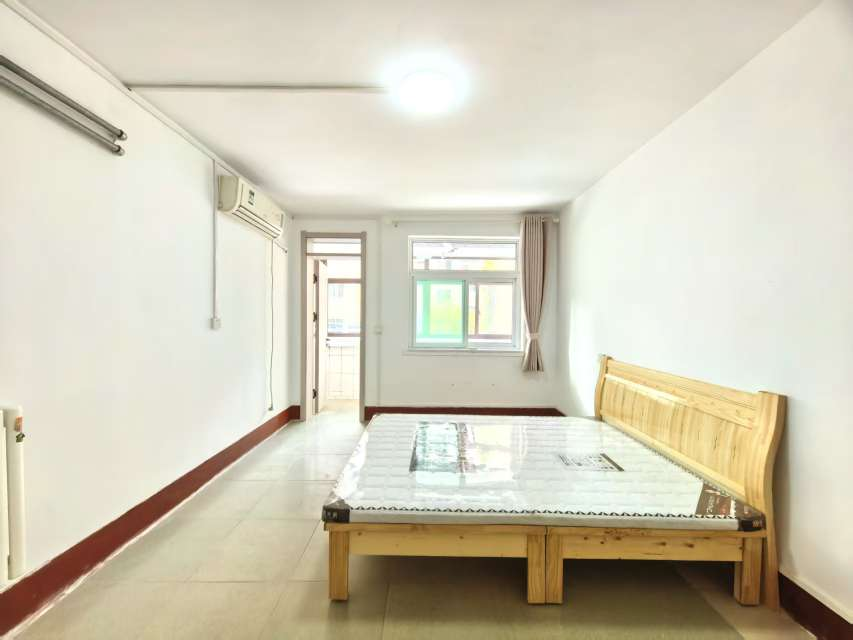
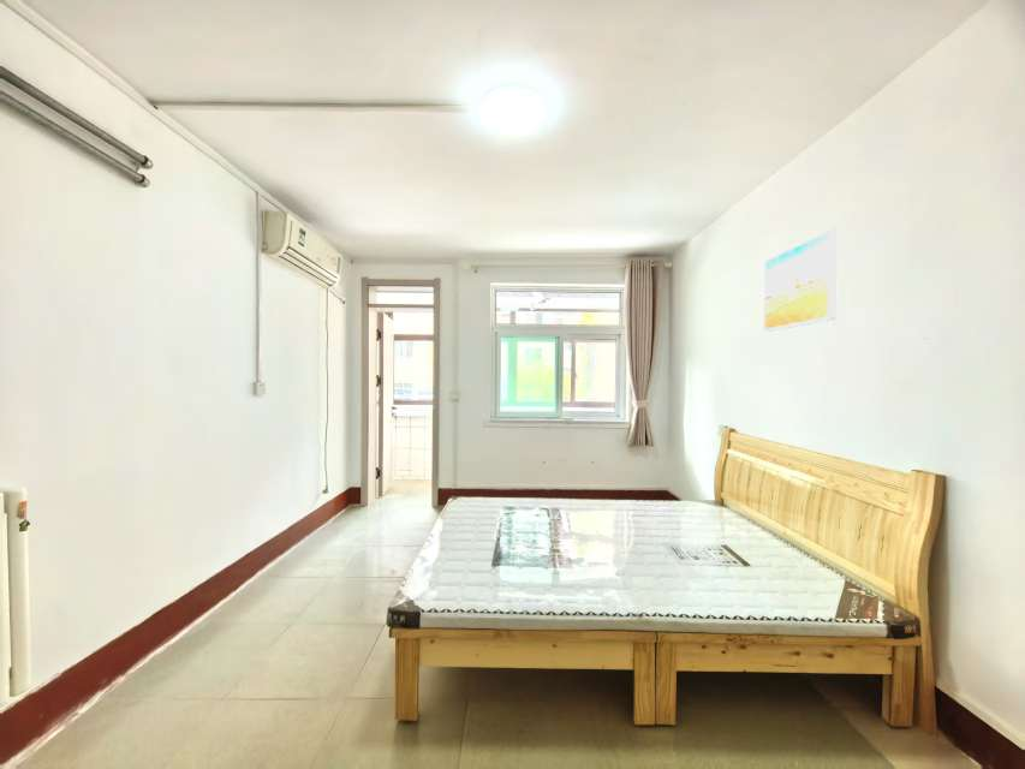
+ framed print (795, 286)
